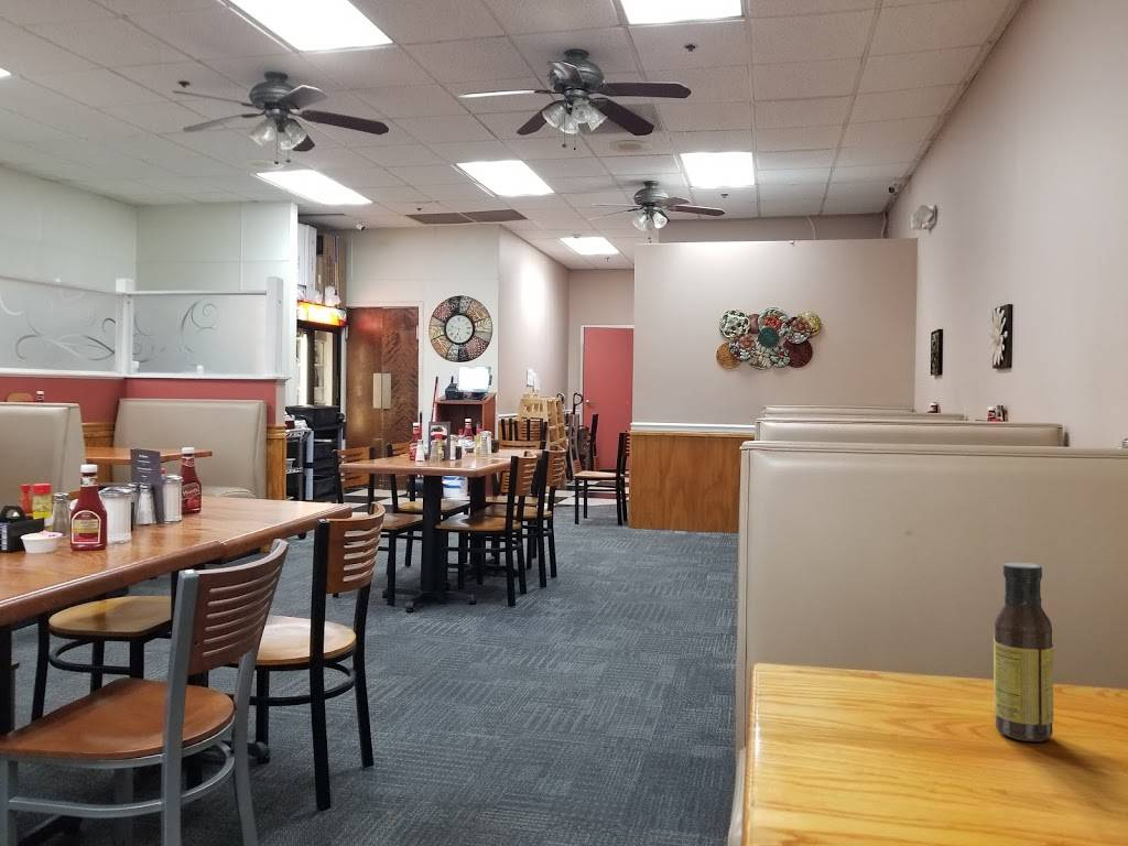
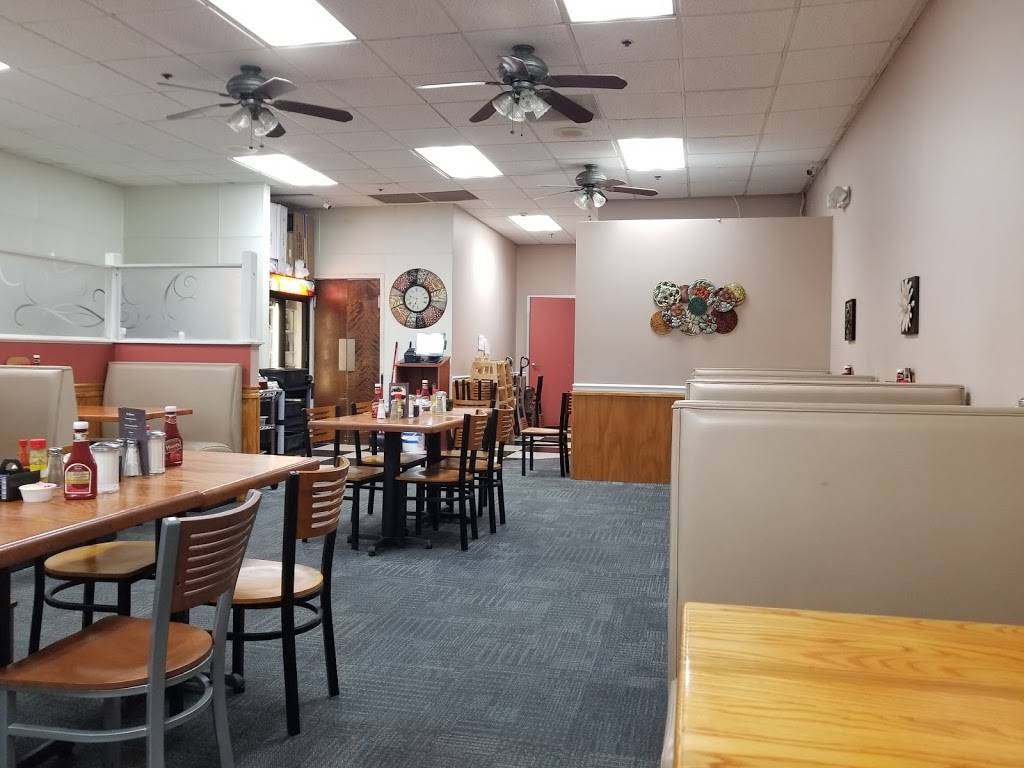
- sauce bottle (1023, 649)
